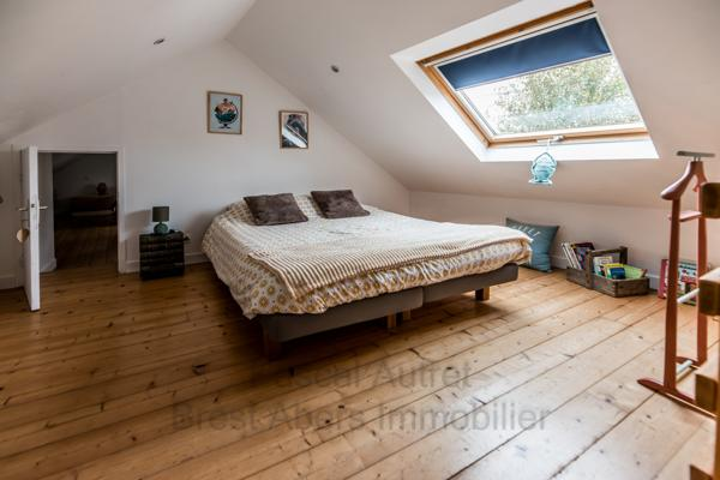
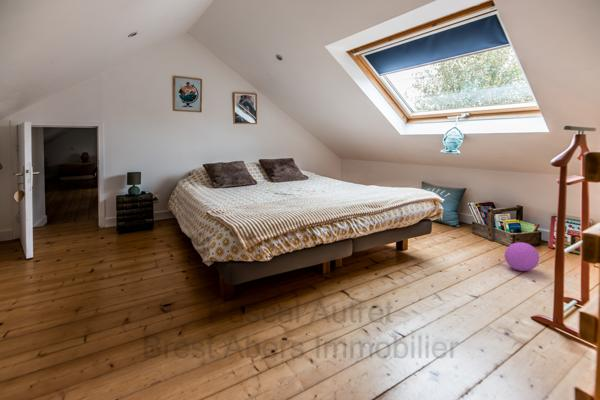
+ ball (521, 256)
